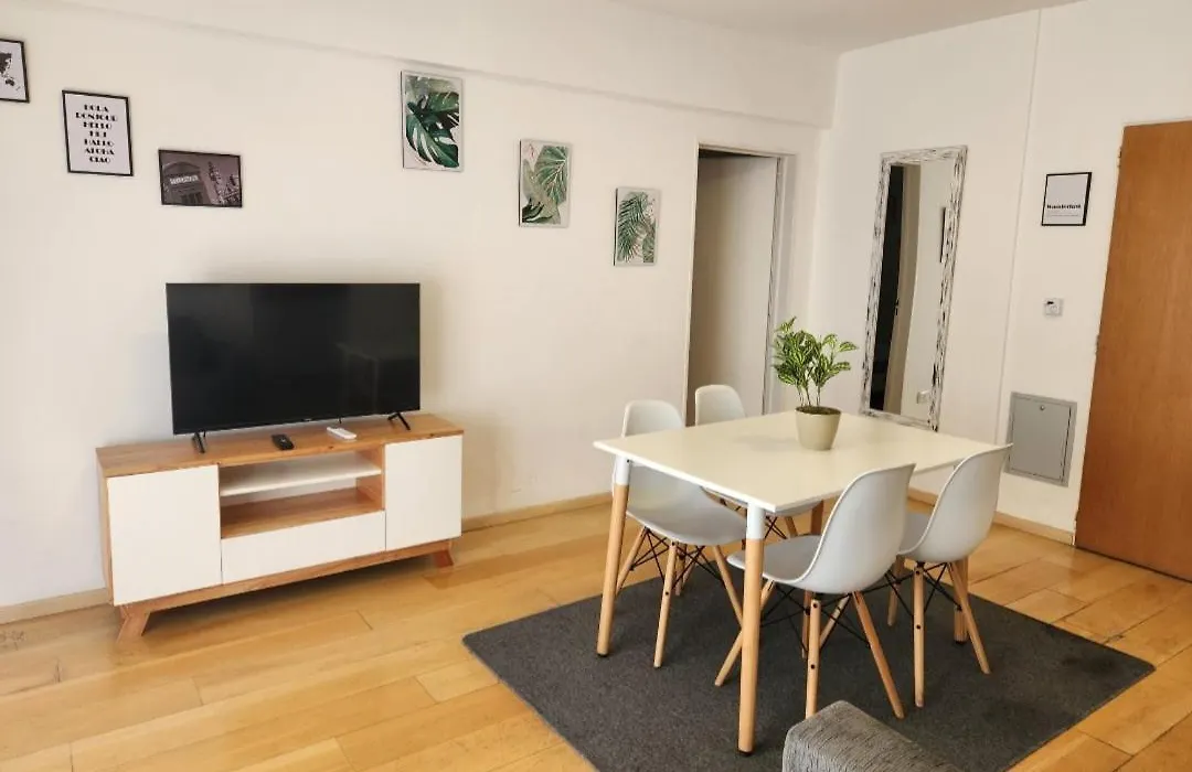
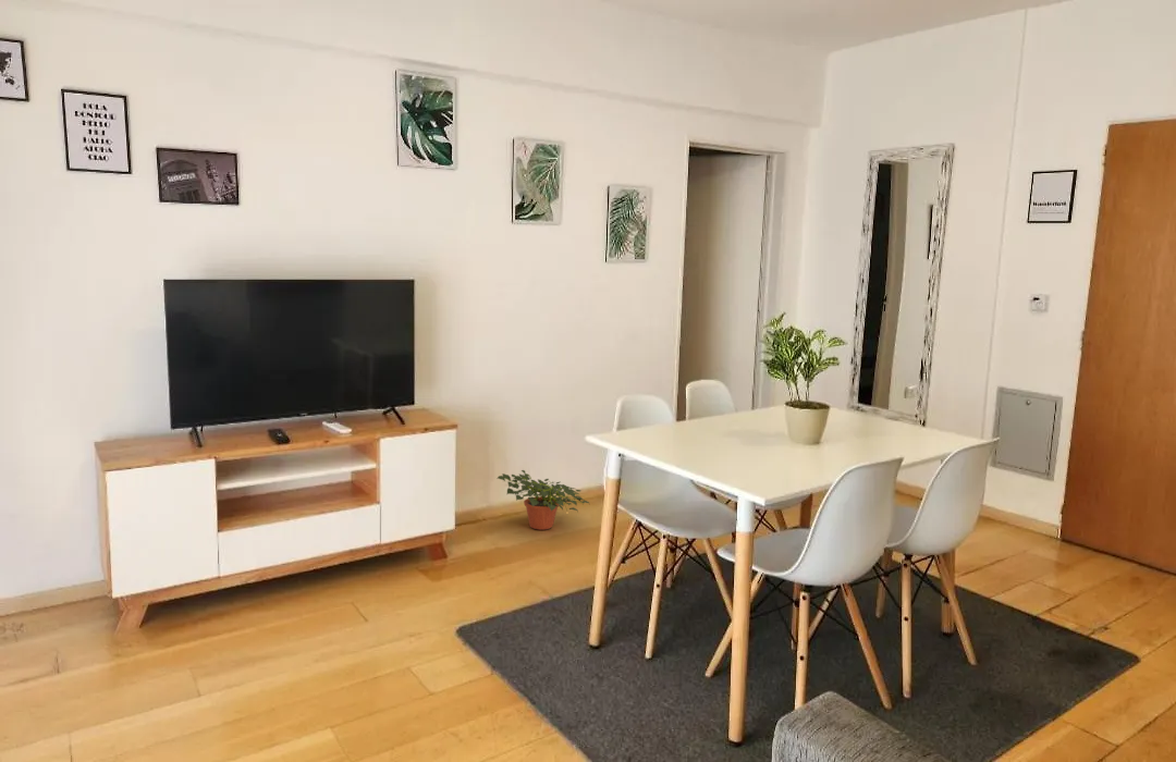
+ potted plant (546, 500)
